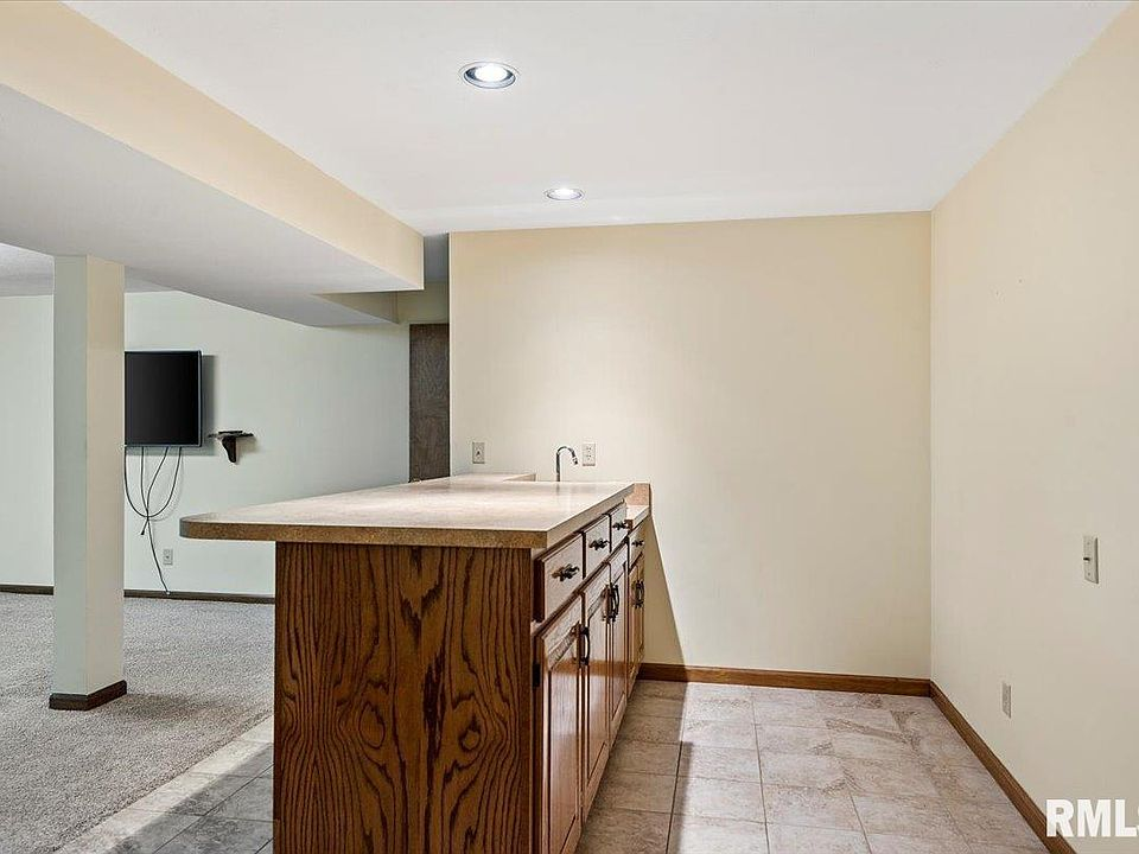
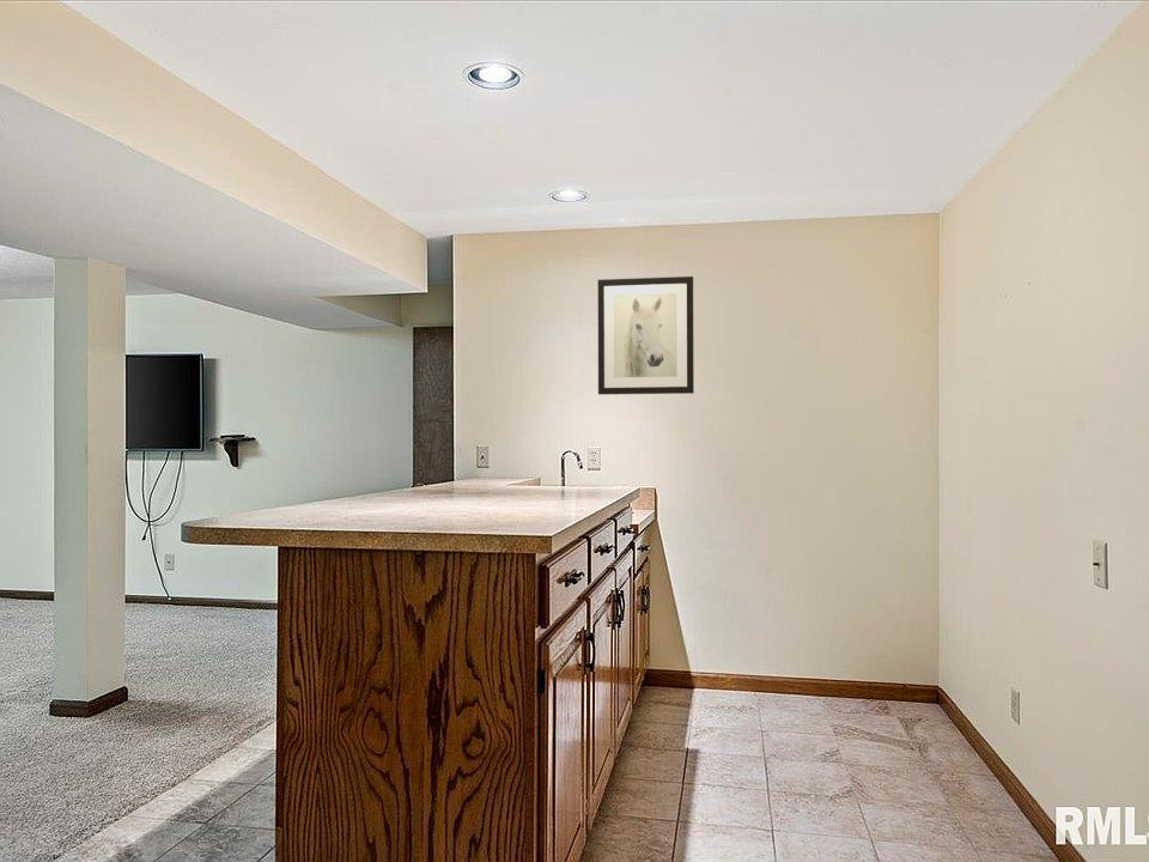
+ wall art (645, 335)
